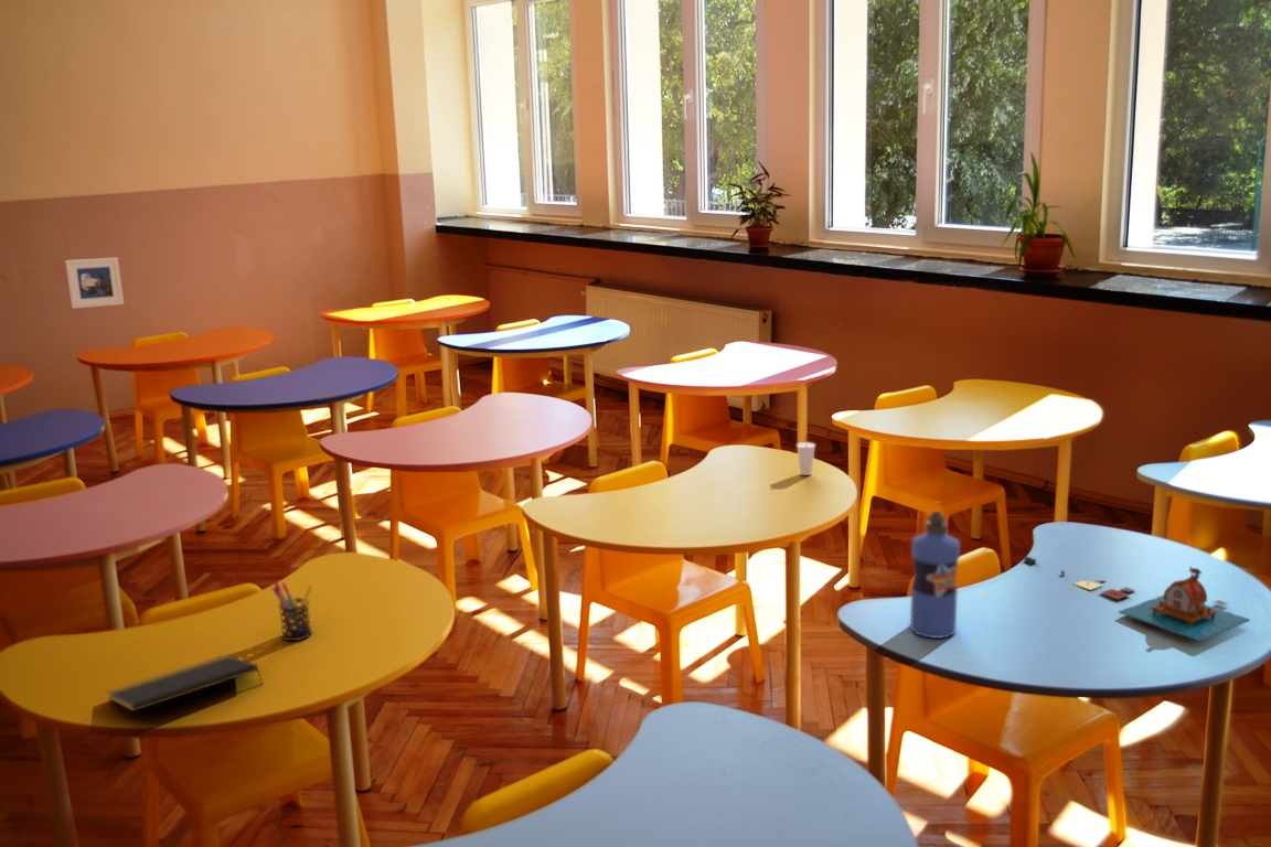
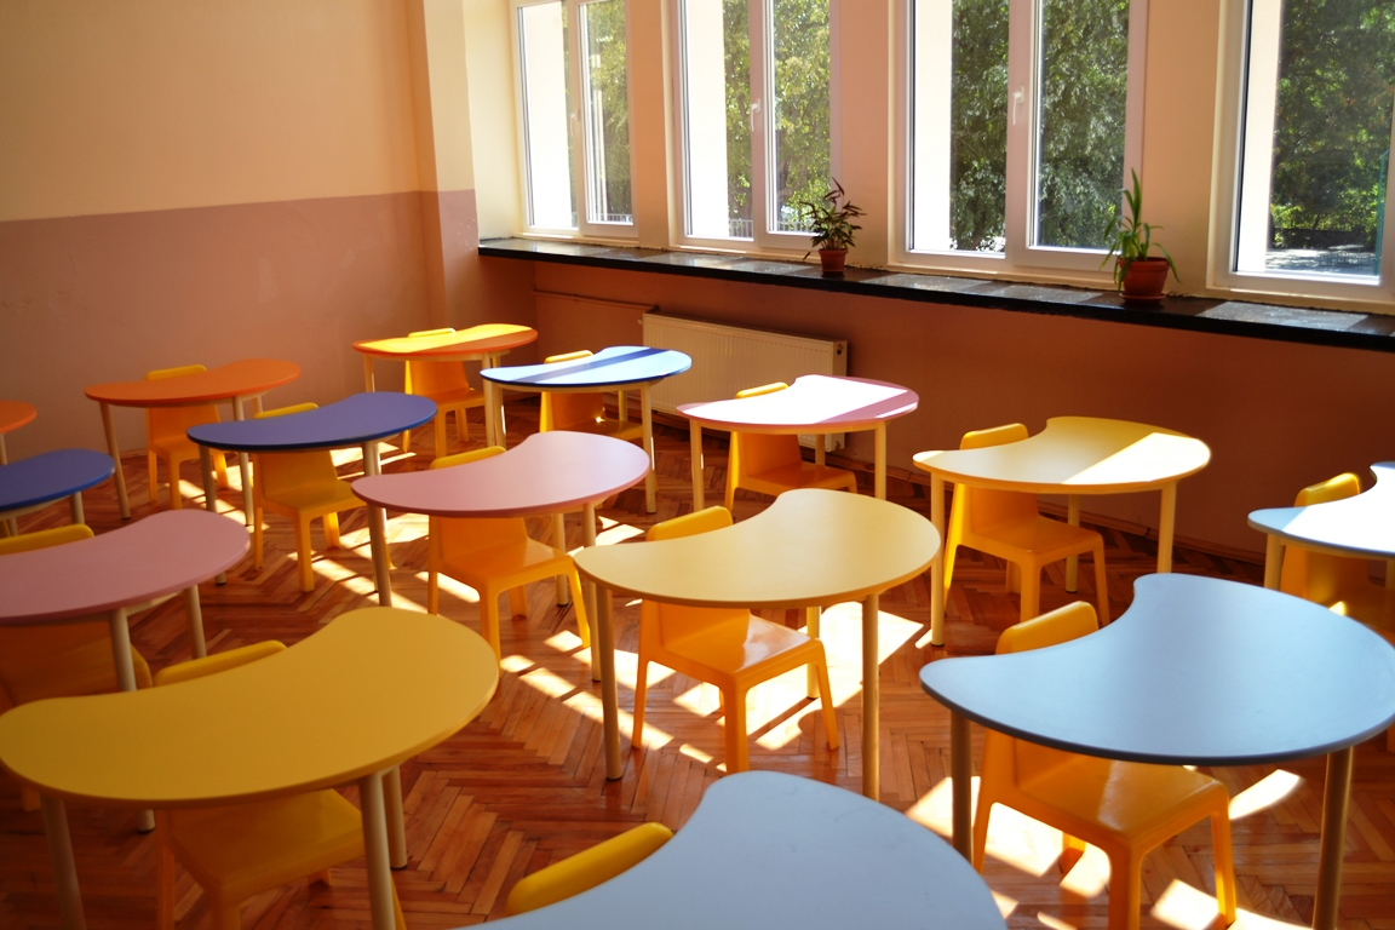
- pen holder (291, 609)
- notepad (182, 680)
- water bottle (934, 571)
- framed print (95, 282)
- board game (1125, 587)
- cup (805, 453)
